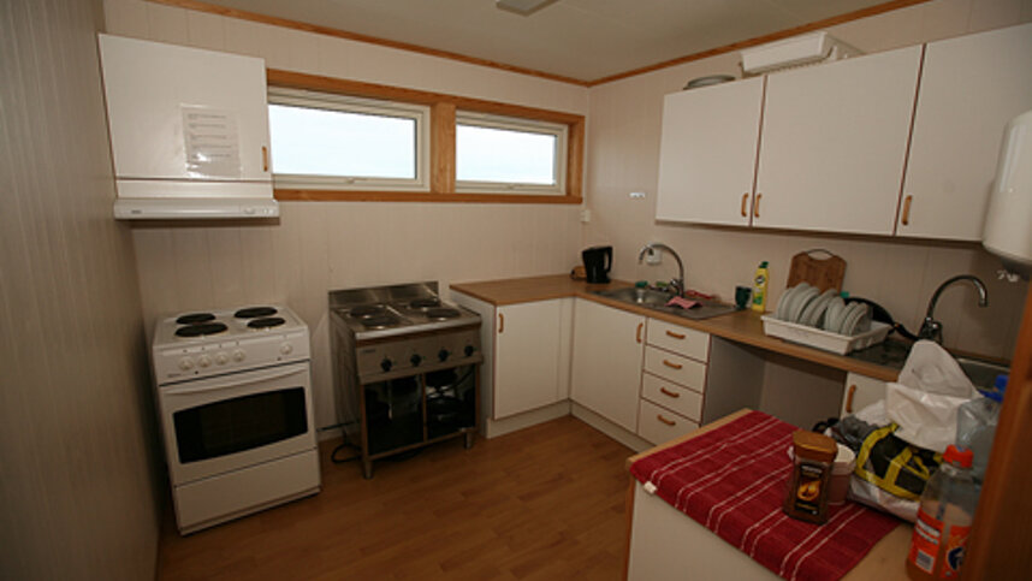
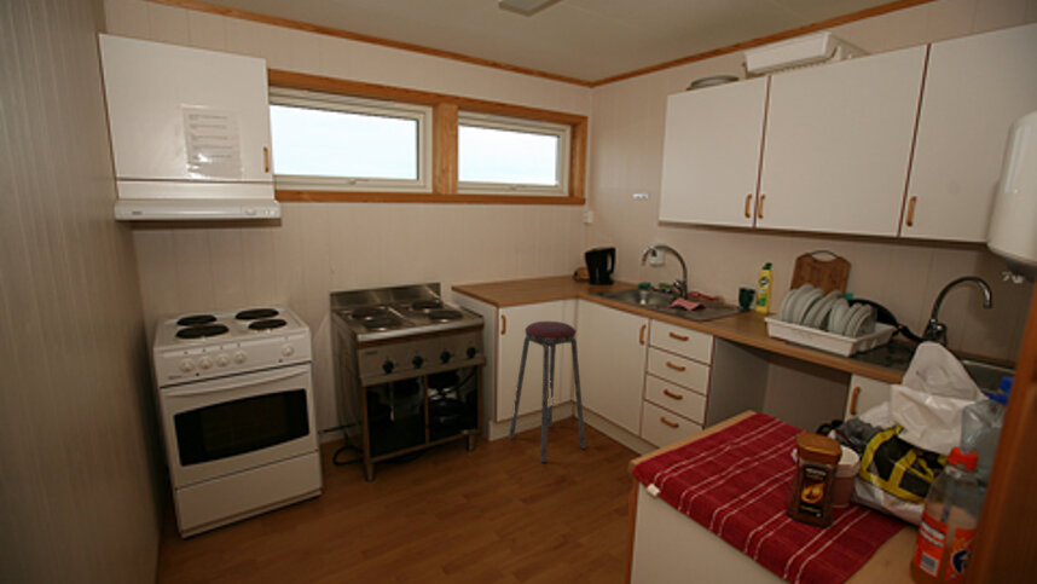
+ music stool (548, 384)
